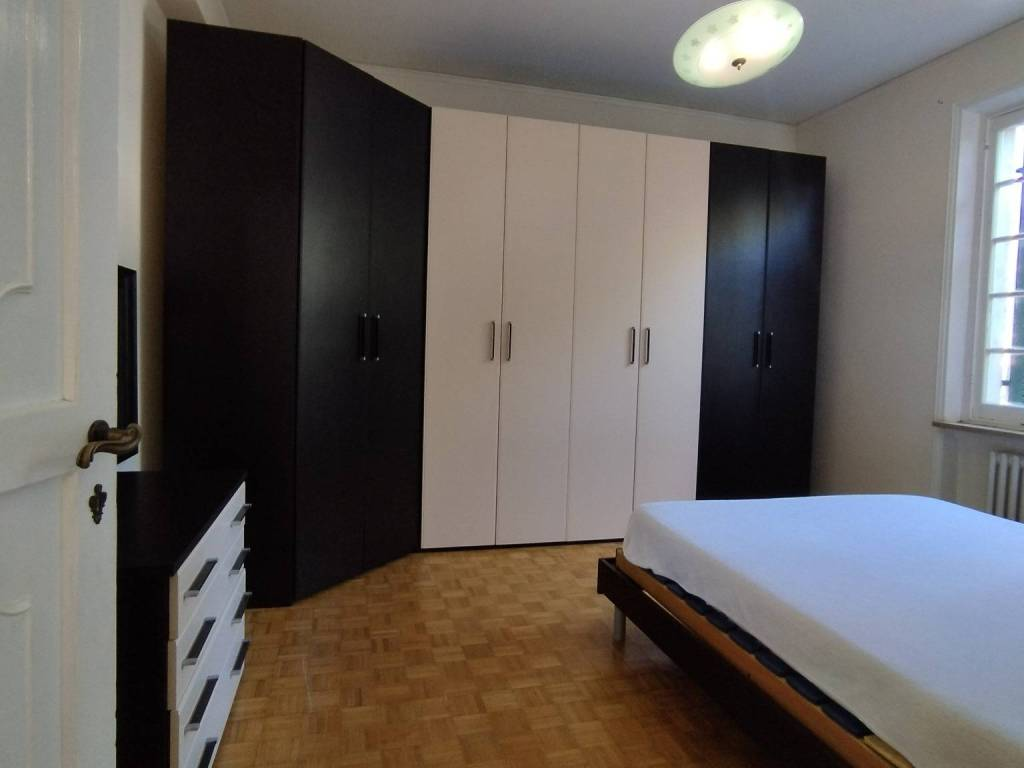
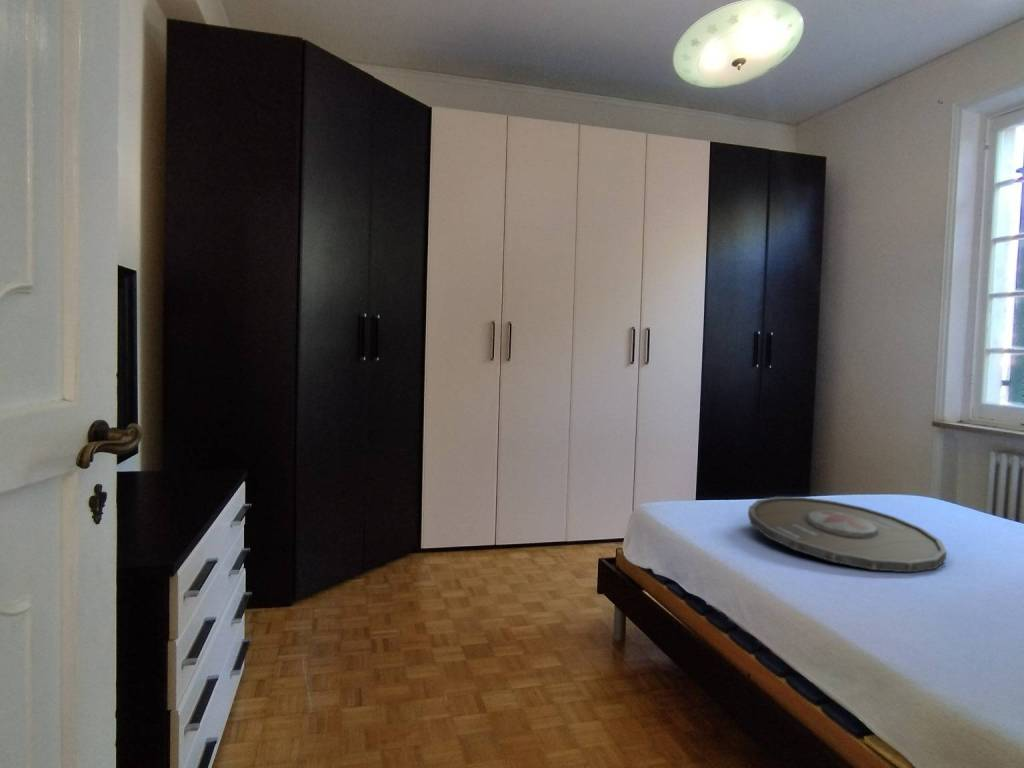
+ serving tray (840, 529)
